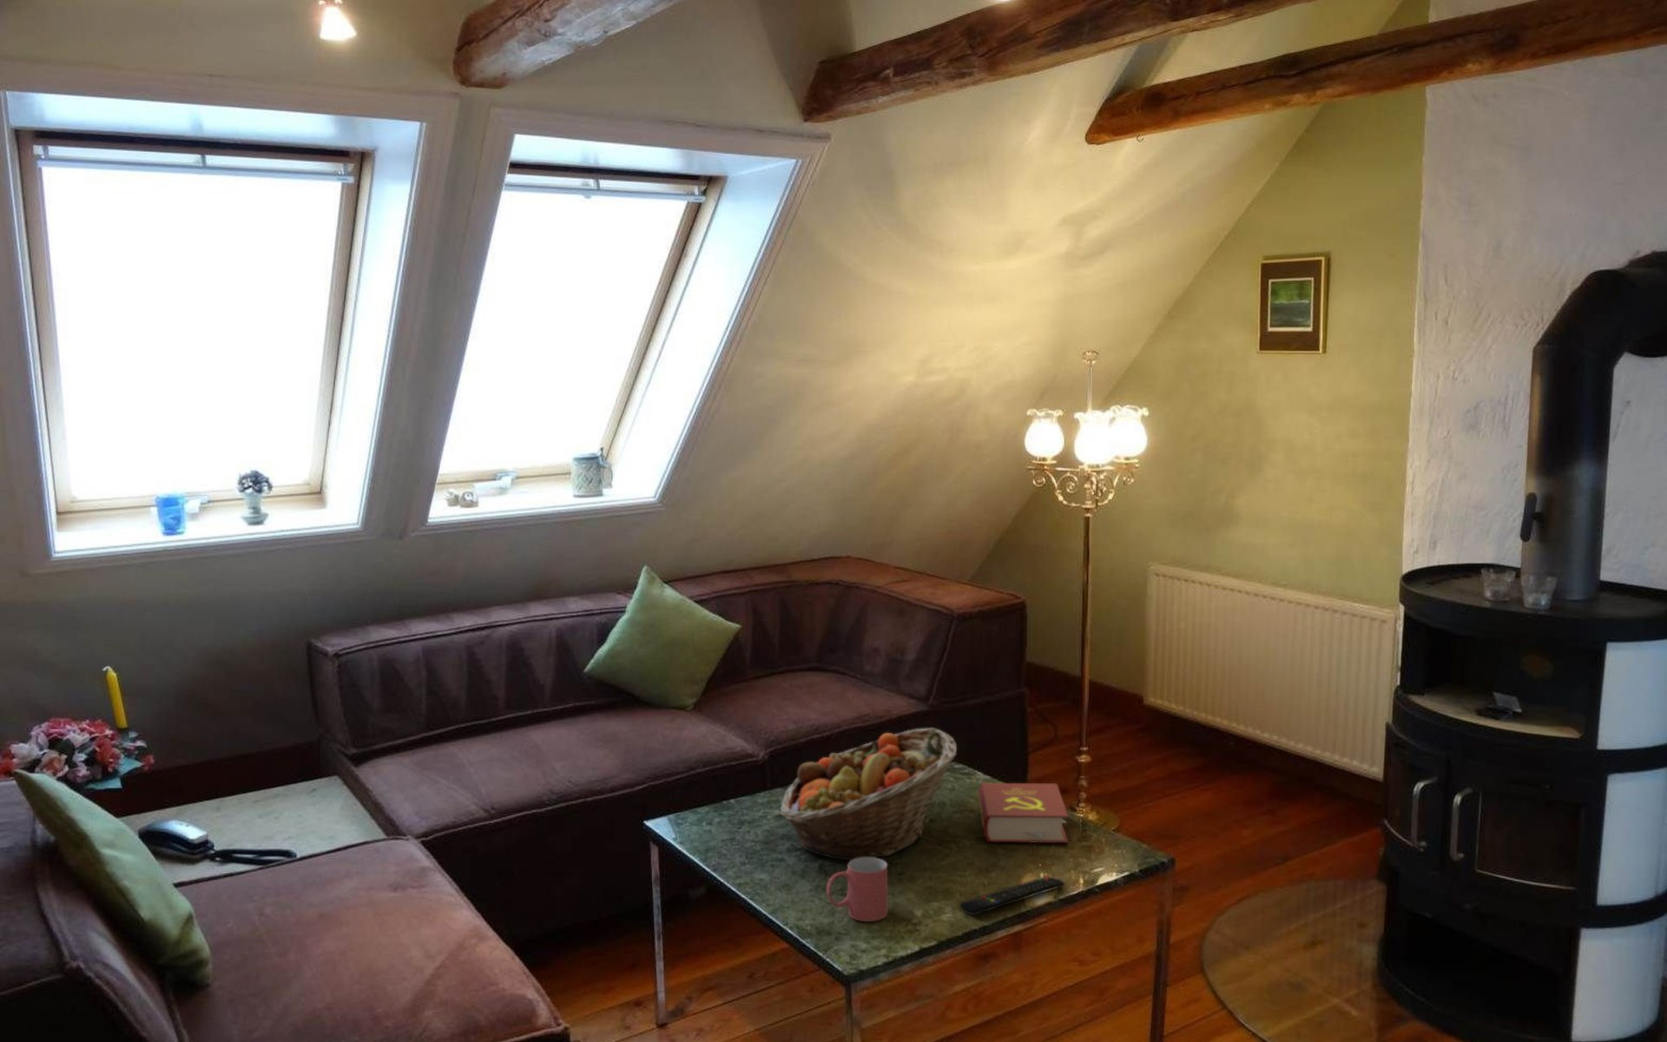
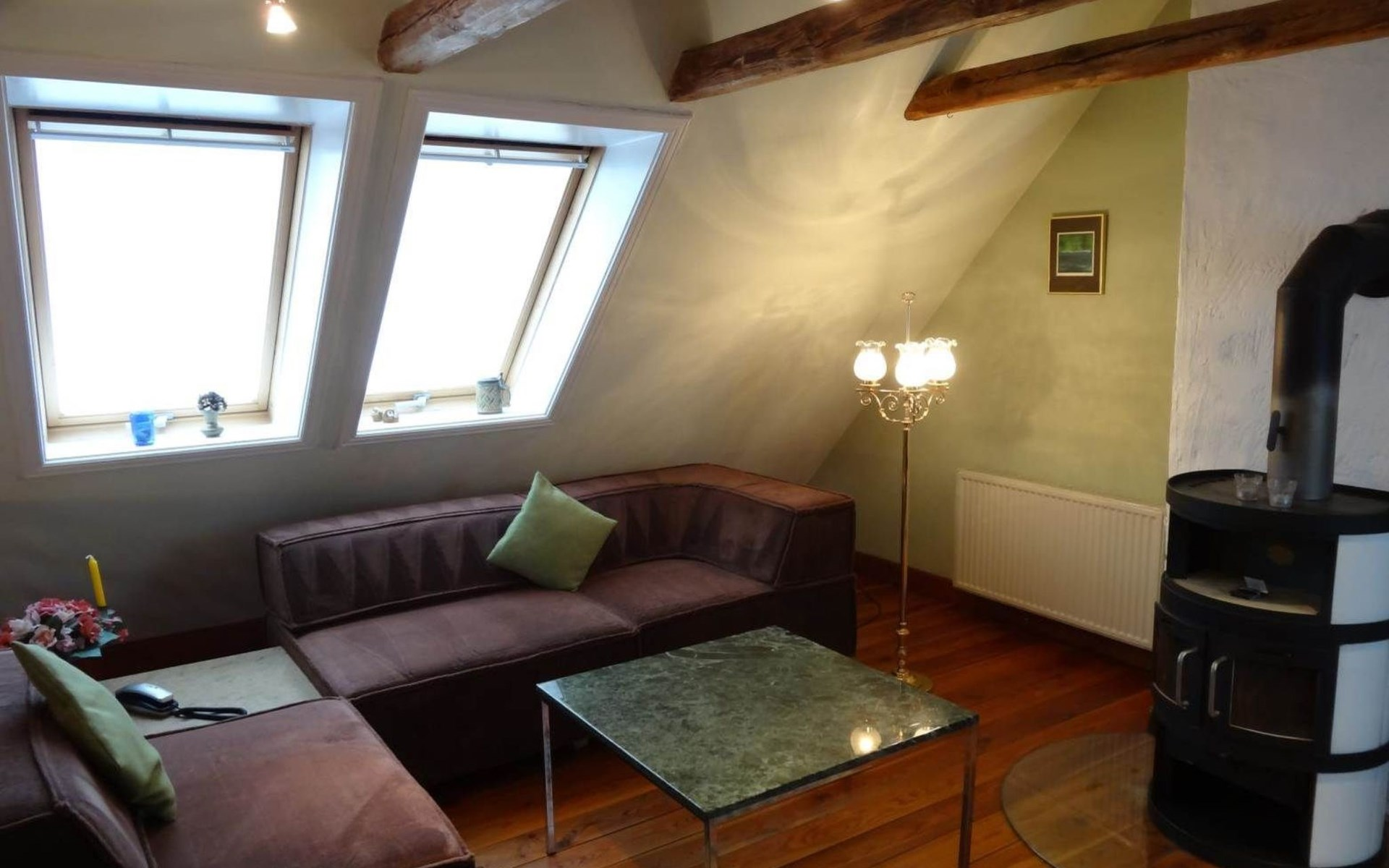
- mug (857, 890)
- remote control (1013, 894)
- fruit basket (869, 789)
- book (1021, 812)
